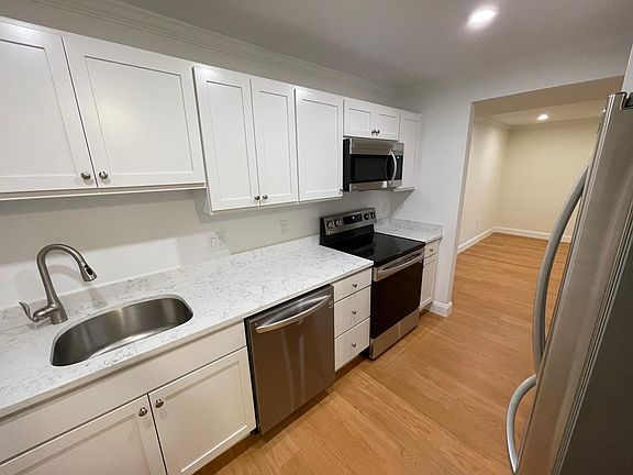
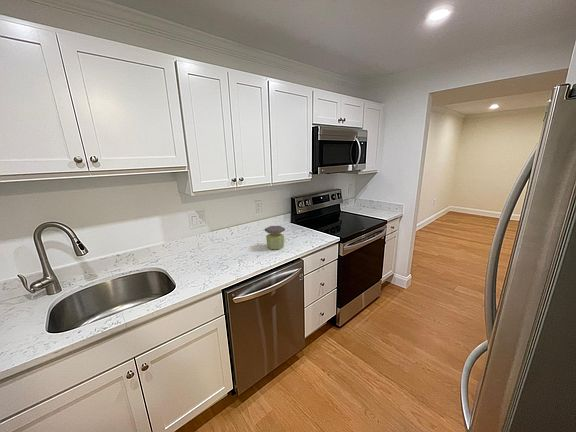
+ jar (275, 237)
